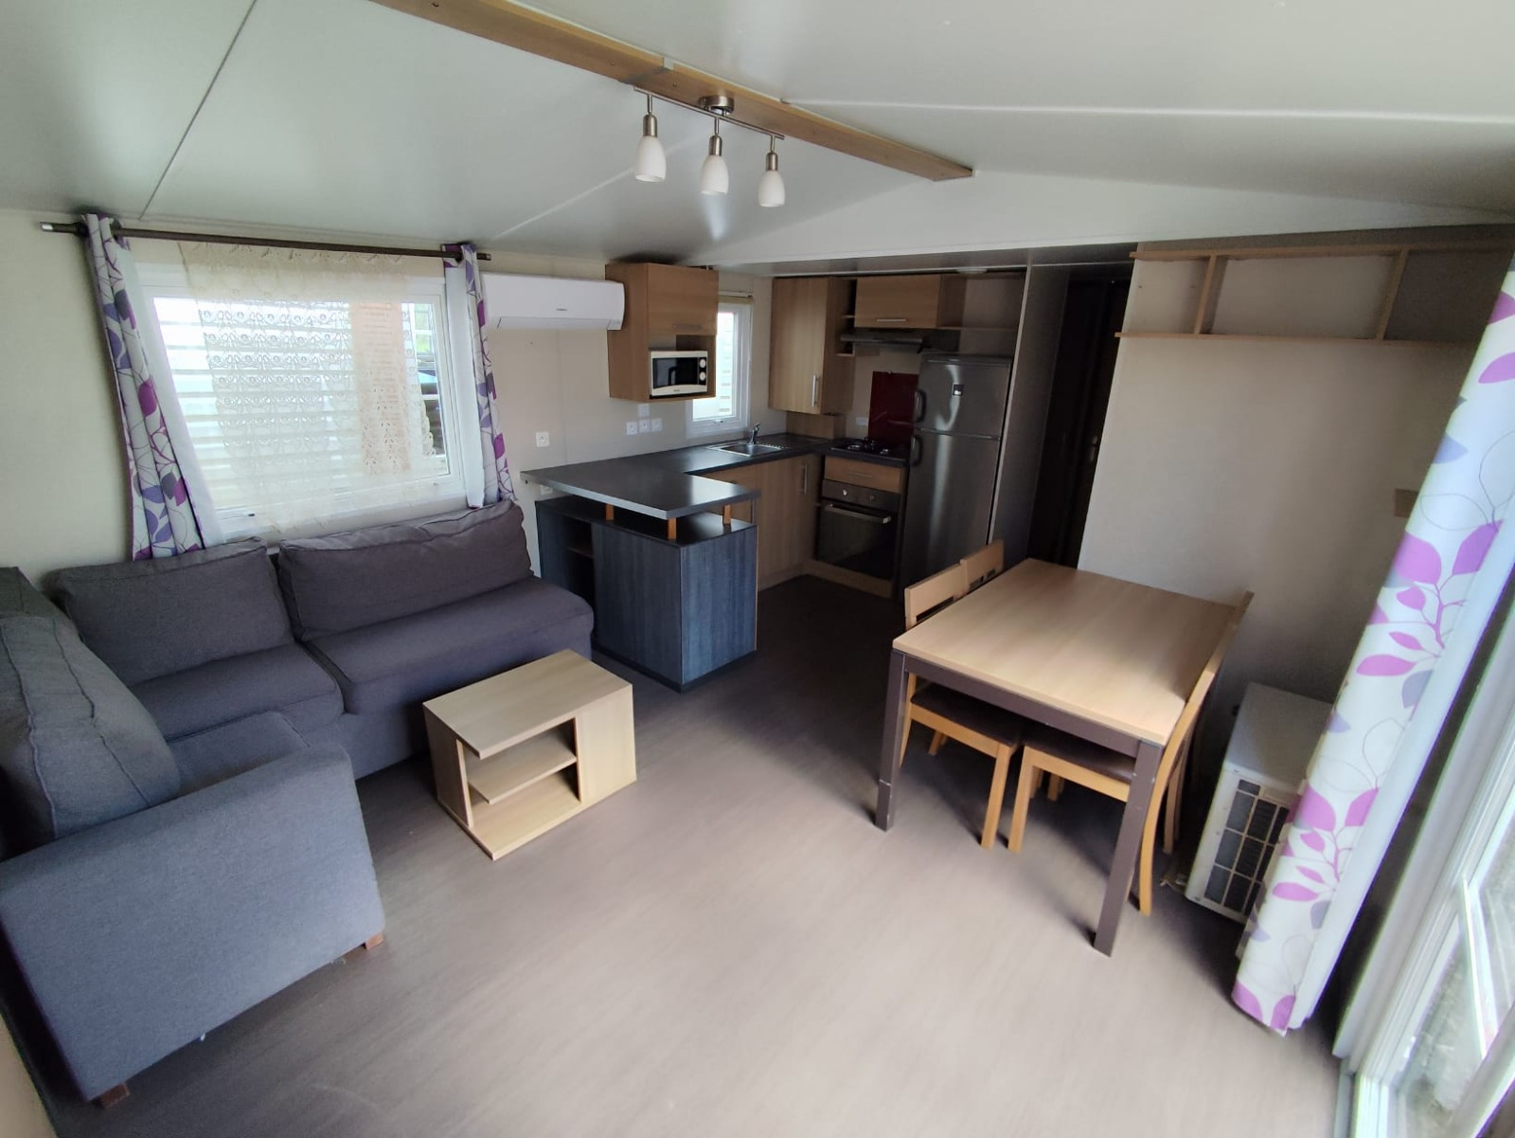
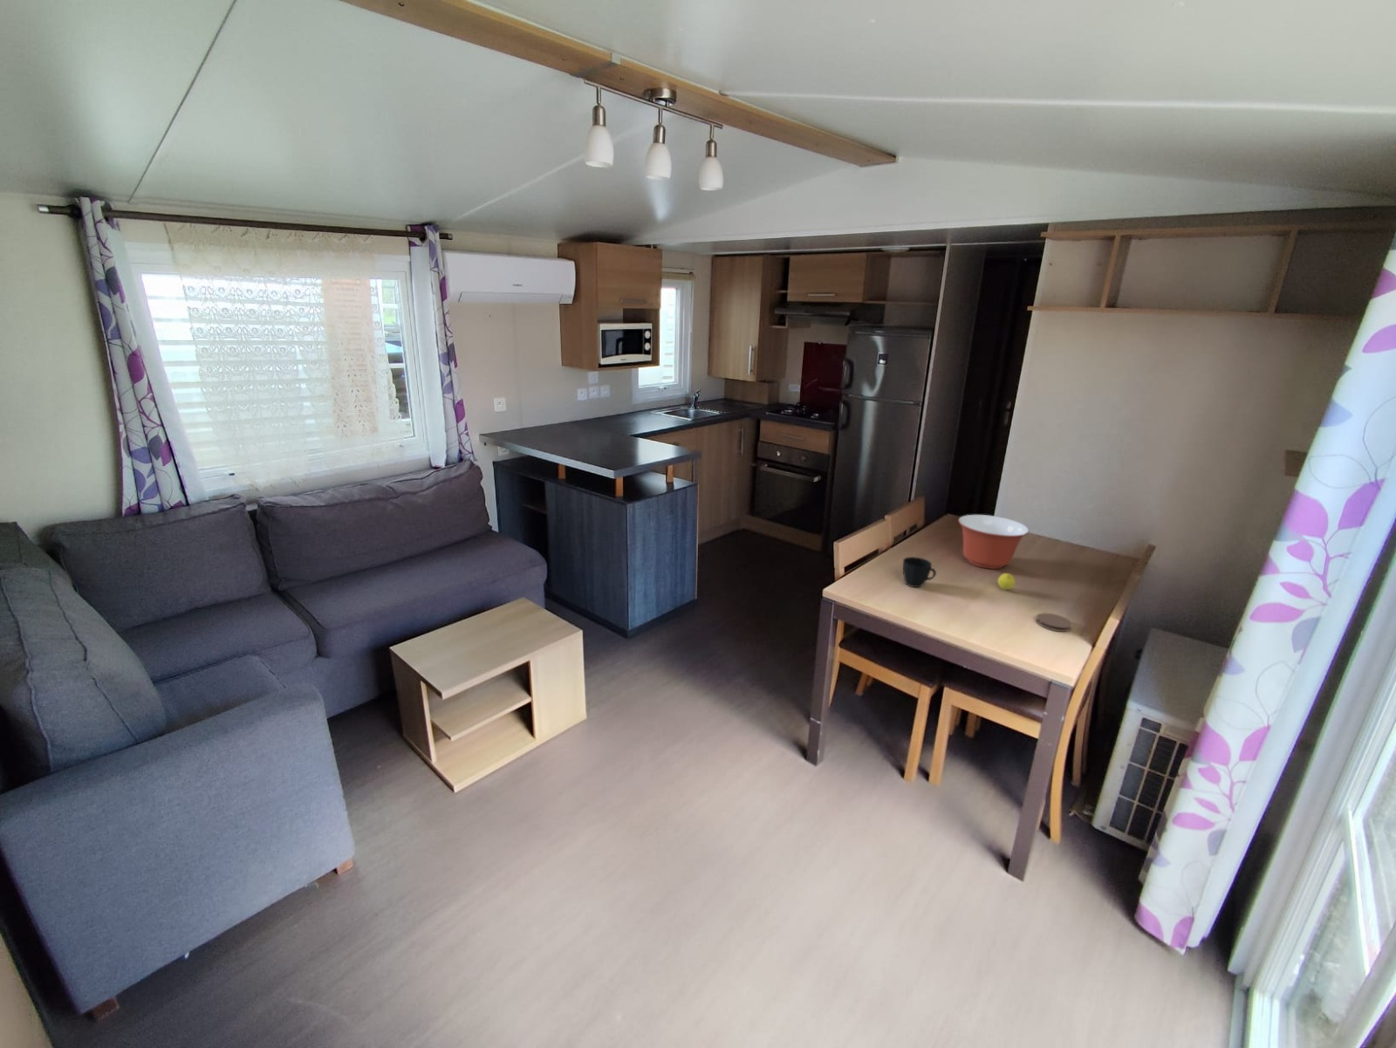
+ fruit (1006, 581)
+ cup (916, 574)
+ coaster (1054, 621)
+ mixing bowl (989, 544)
